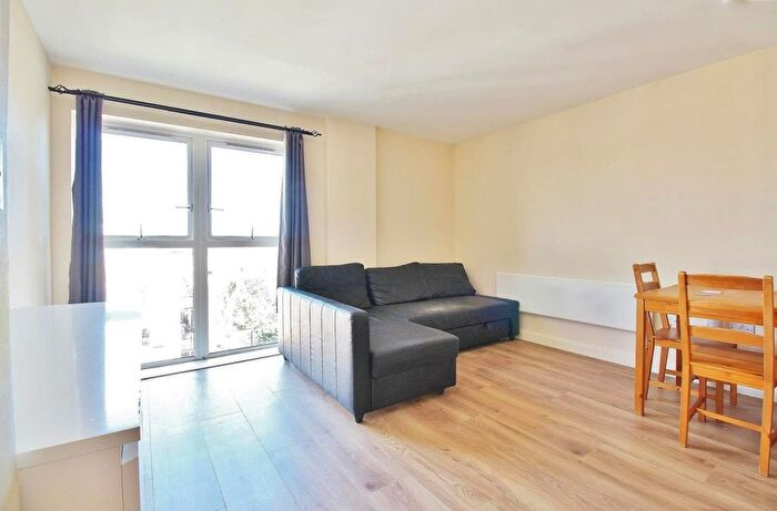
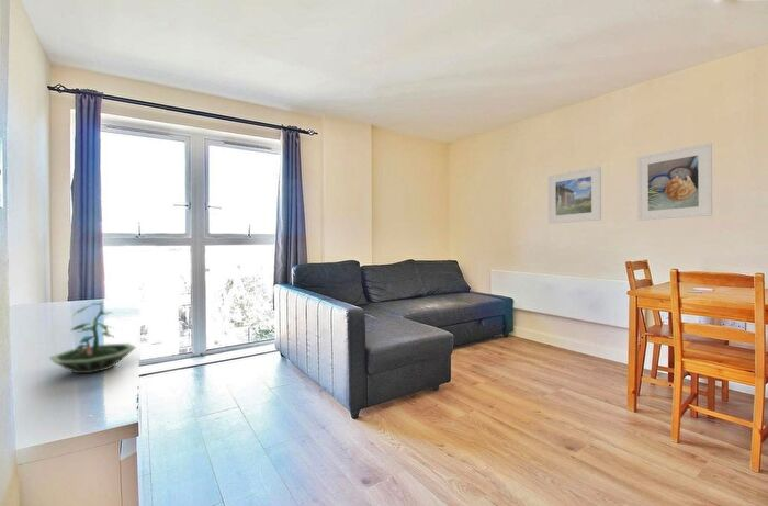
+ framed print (671, 184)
+ terrarium (95, 317)
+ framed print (573, 196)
